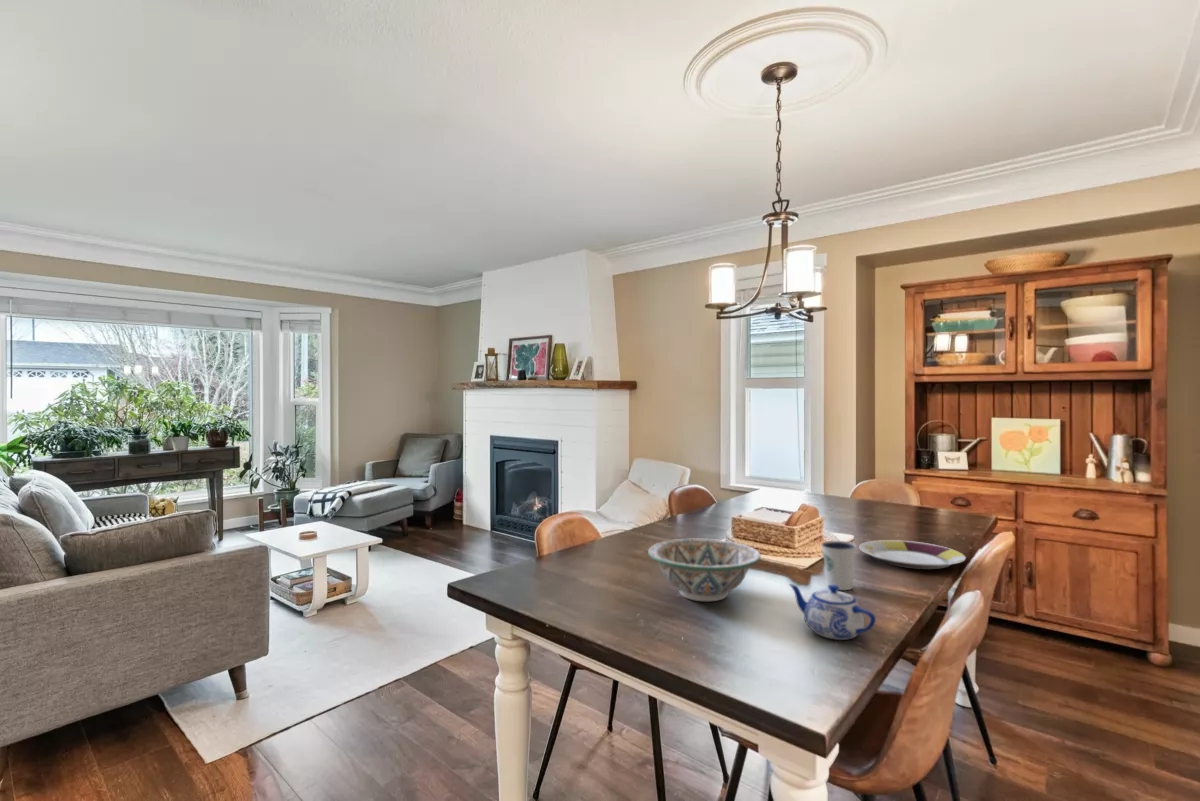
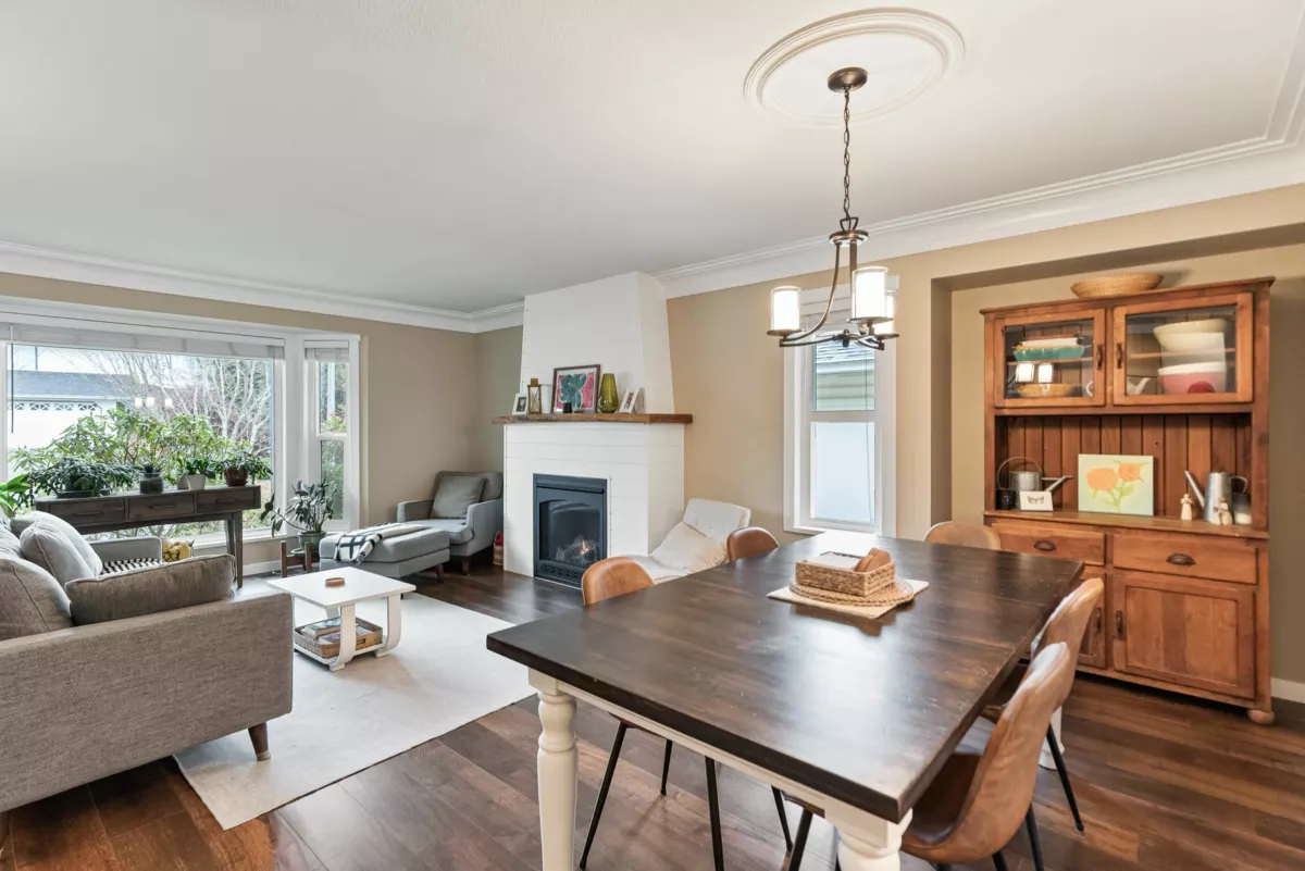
- decorative bowl (703, 572)
- dixie cup (838, 565)
- plate (910, 555)
- teapot (829, 607)
